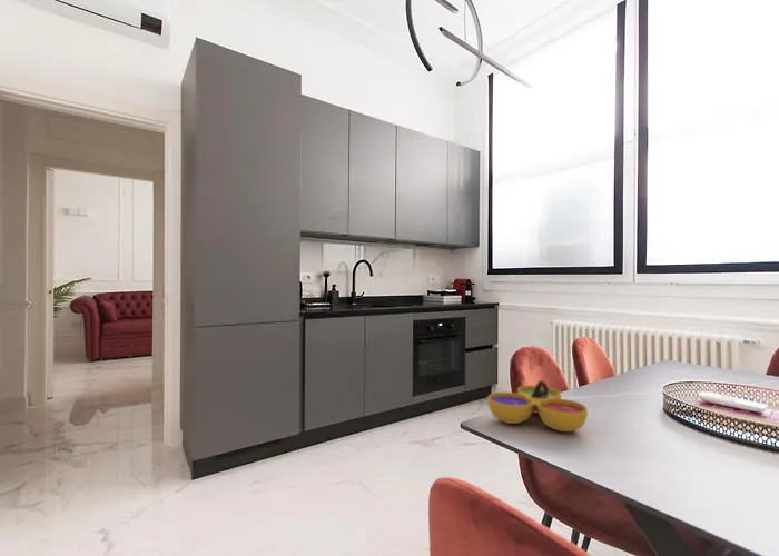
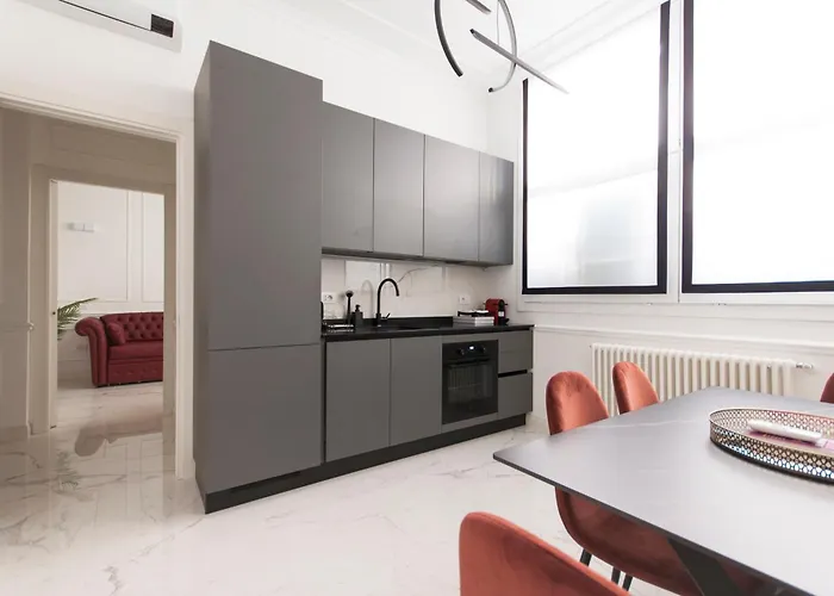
- decorative bowl (542, 403)
